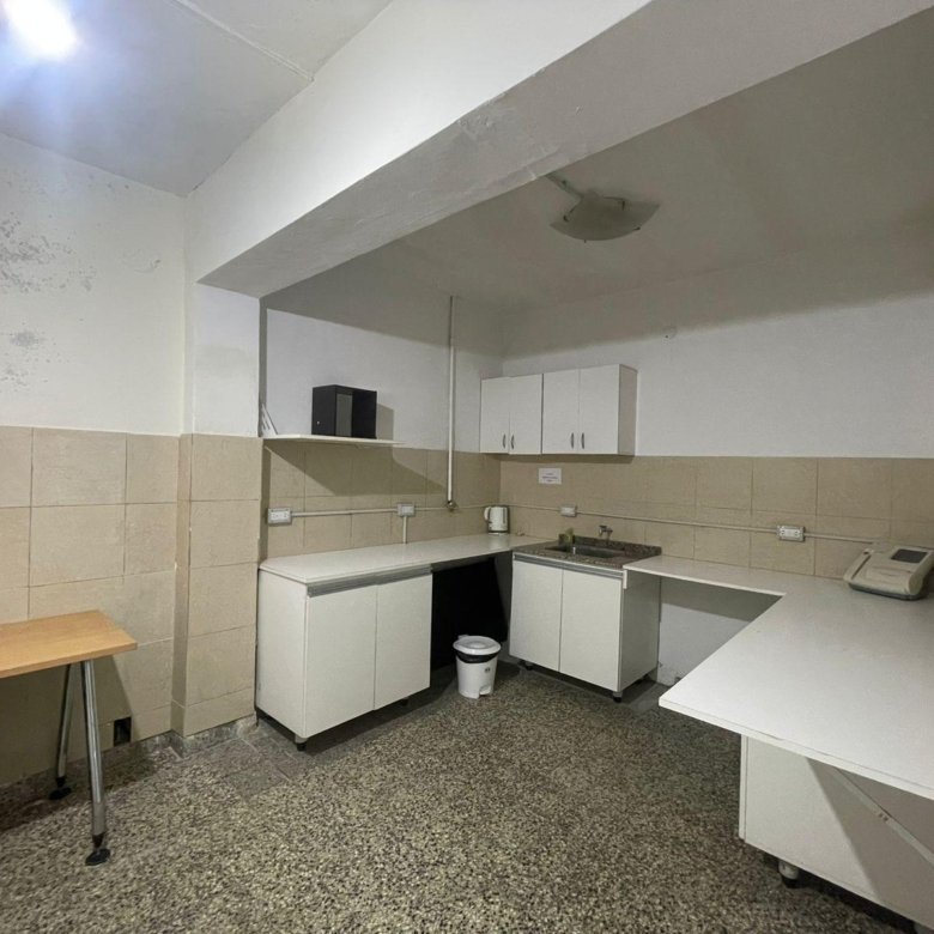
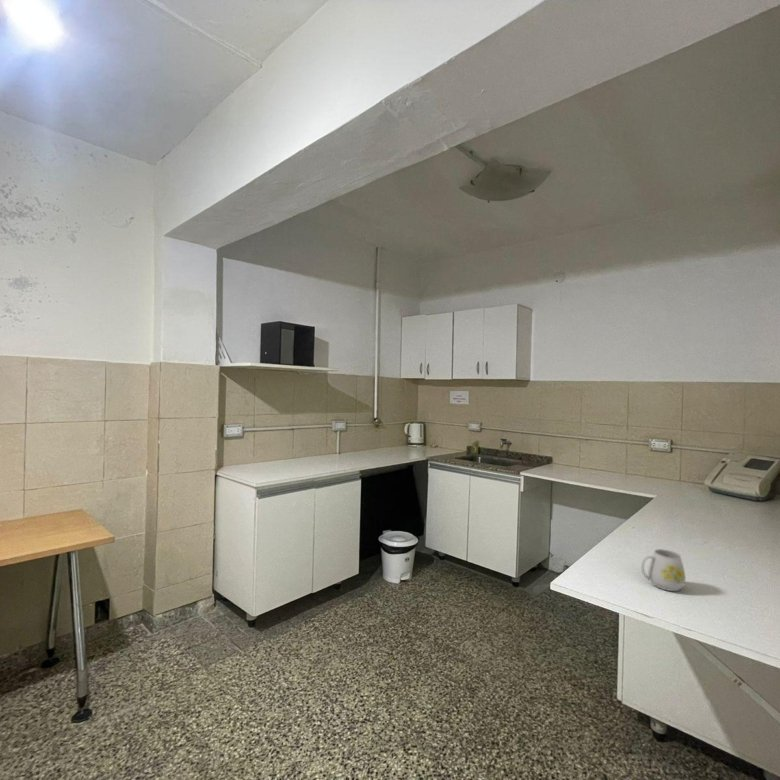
+ mug (662, 569)
